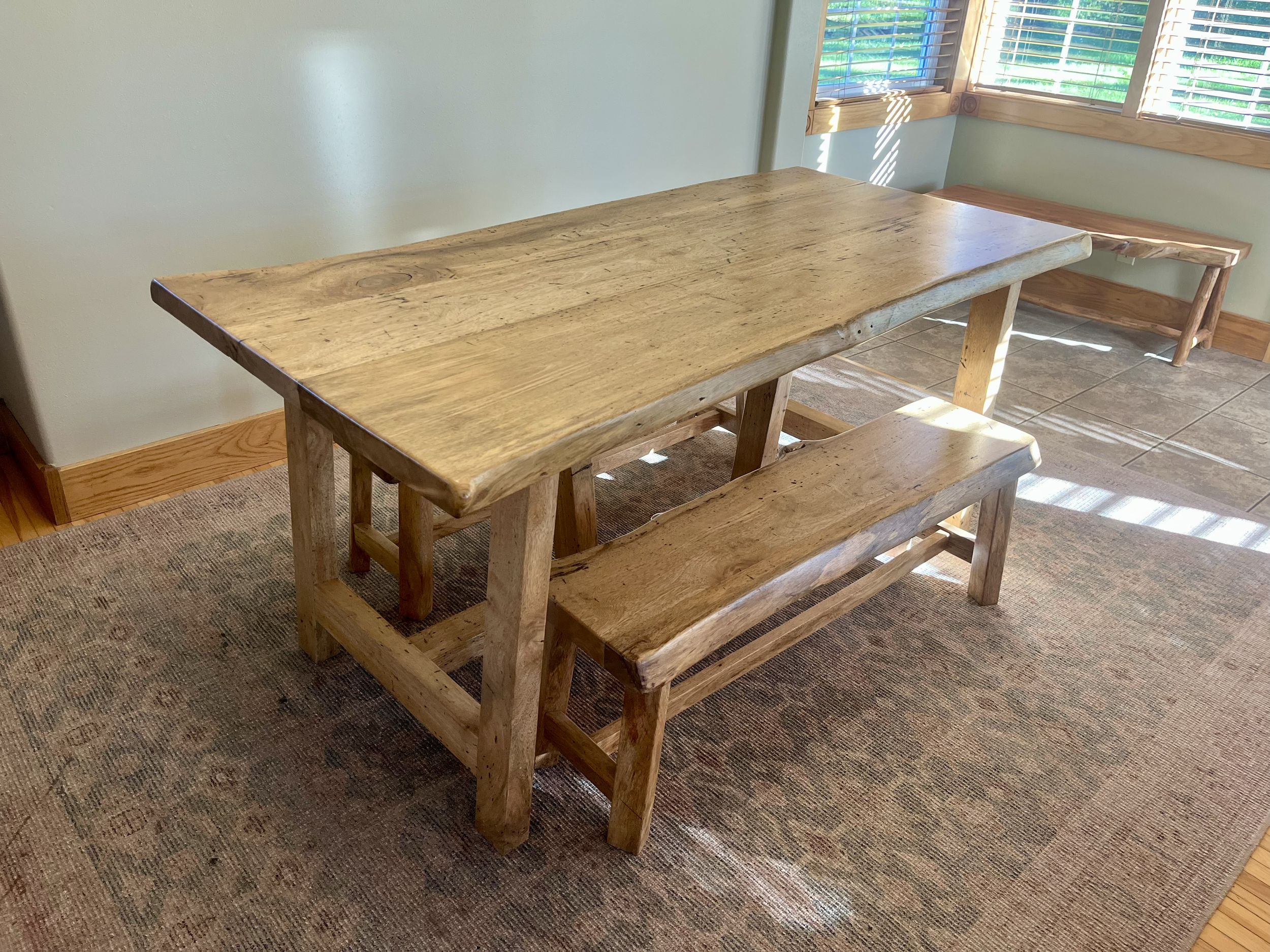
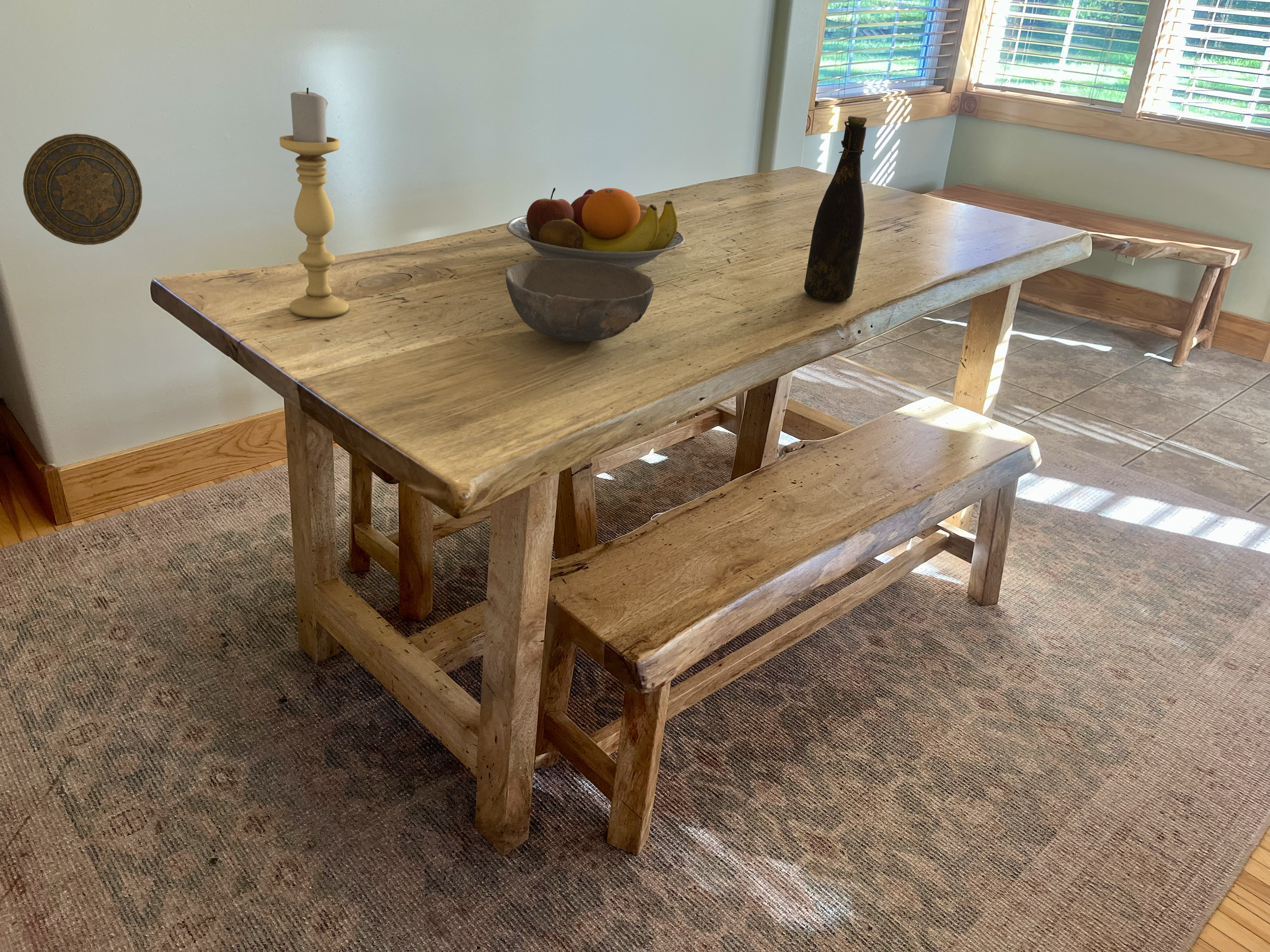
+ candle holder (313, 203)
+ decorative plate (86, 191)
+ fruit bowl (596, 223)
+ bowl (578, 307)
+ bottle (842, 209)
